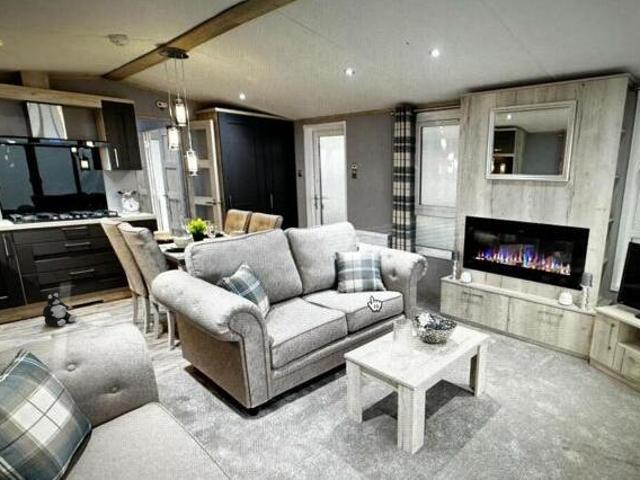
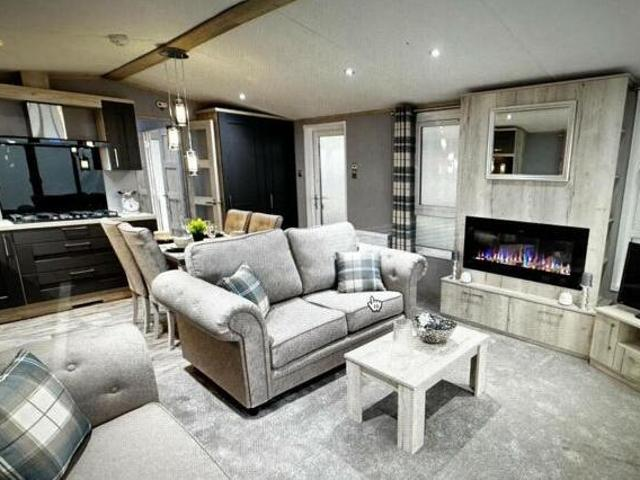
- plush toy (57, 308)
